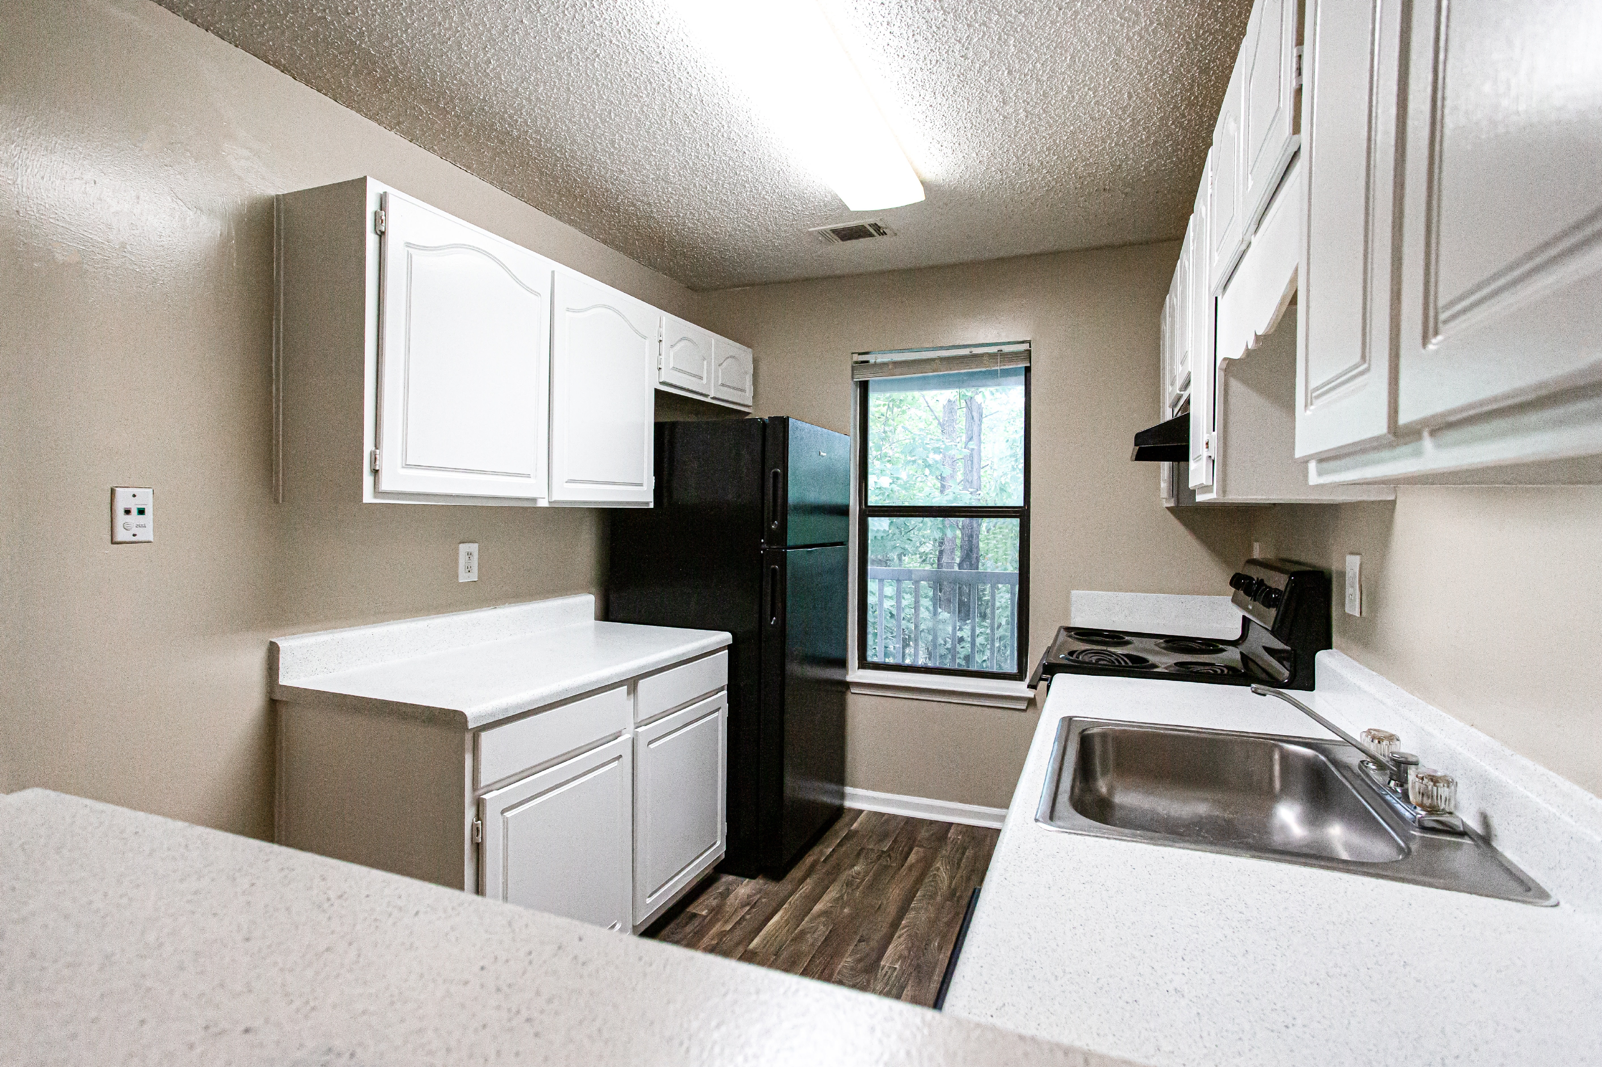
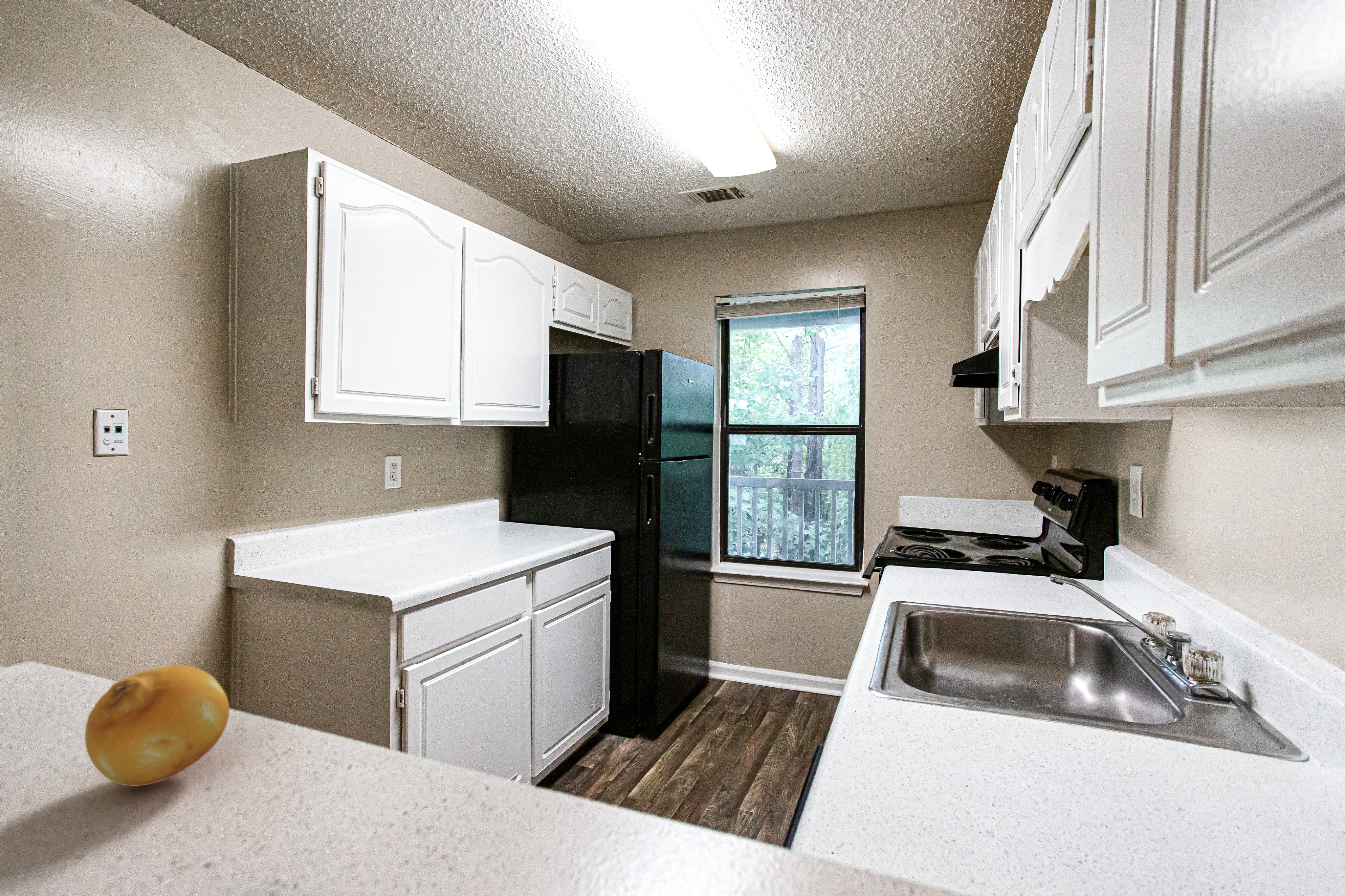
+ fruit (159, 722)
